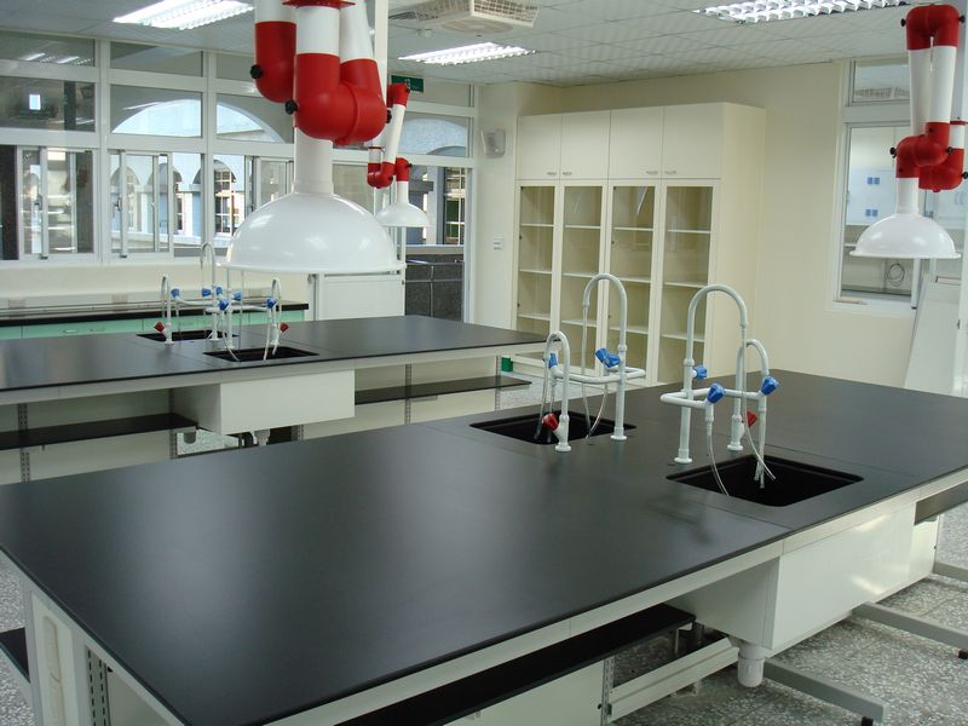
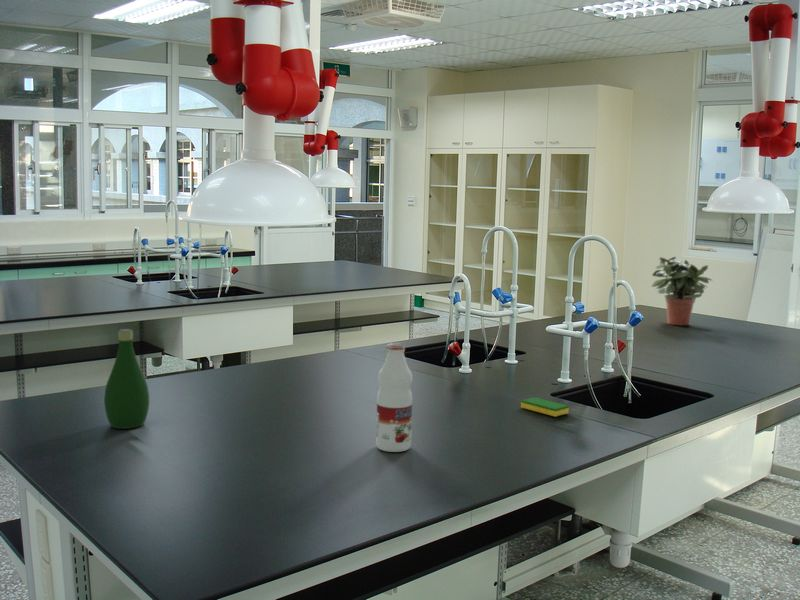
+ beverage bottle (394, 396)
+ potted plant (680, 290)
+ bottle (126, 377)
+ dish sponge (544, 406)
